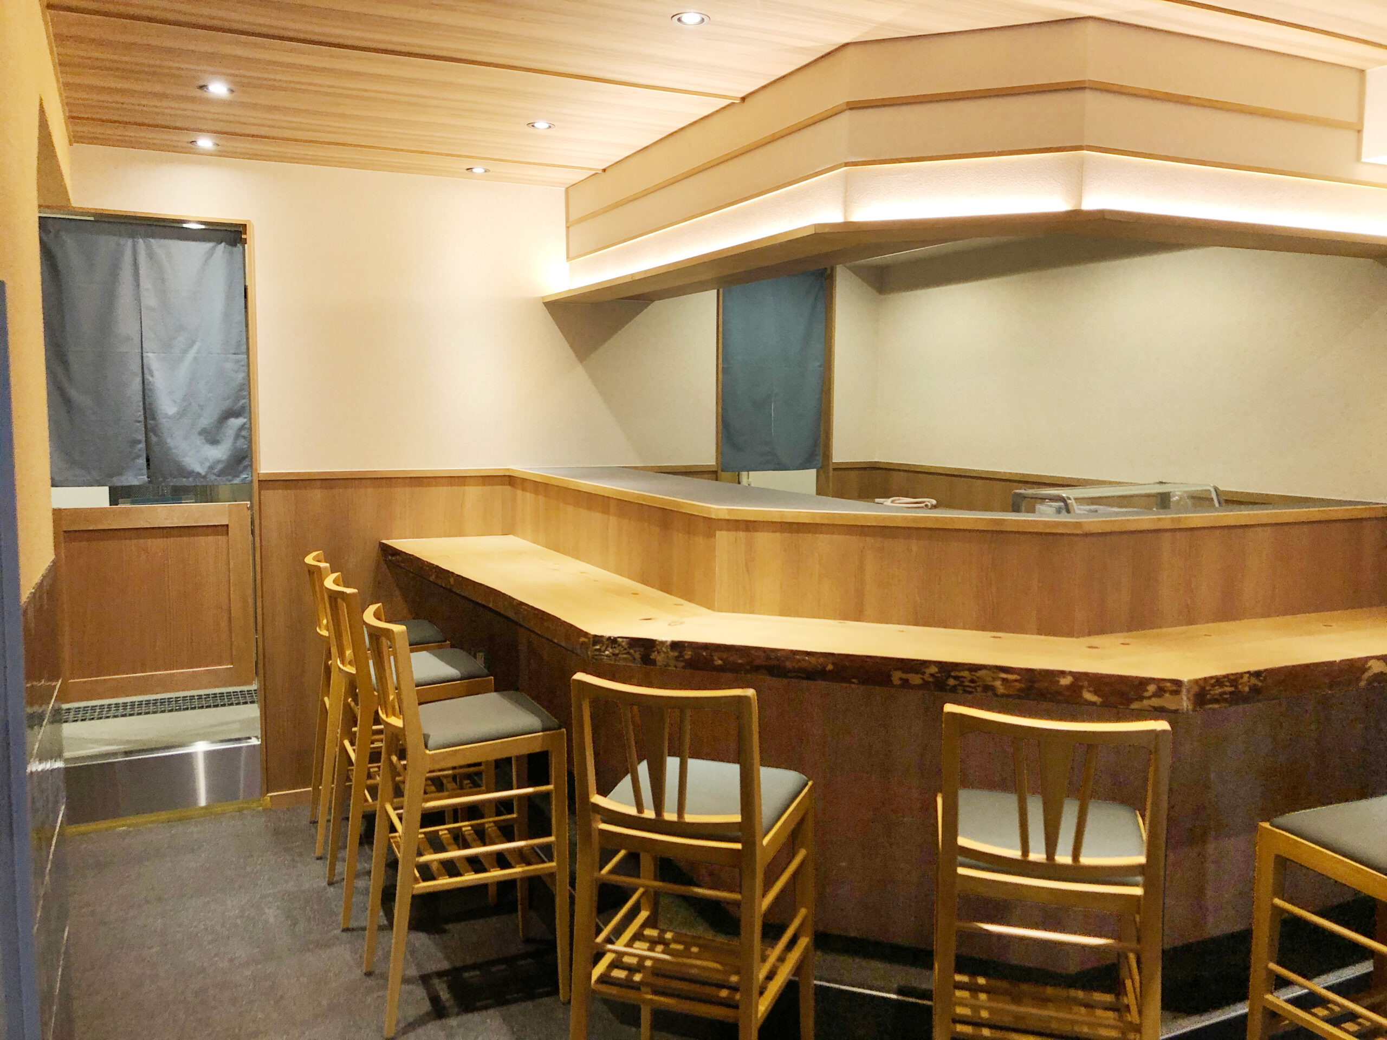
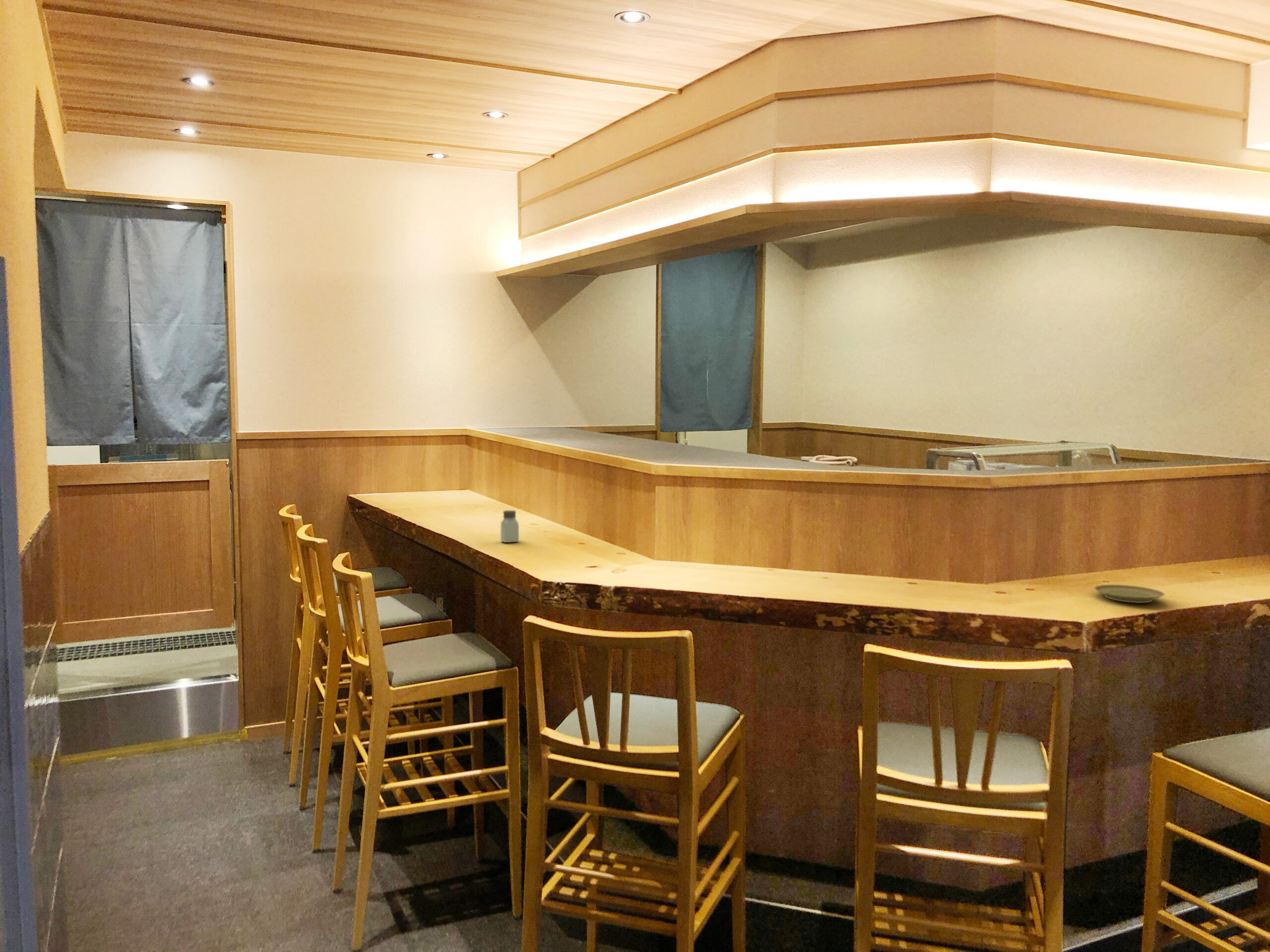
+ plate (1128, 595)
+ saltshaker (509, 526)
